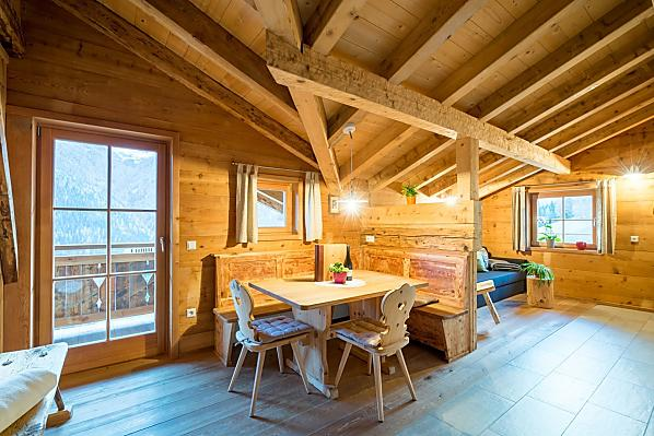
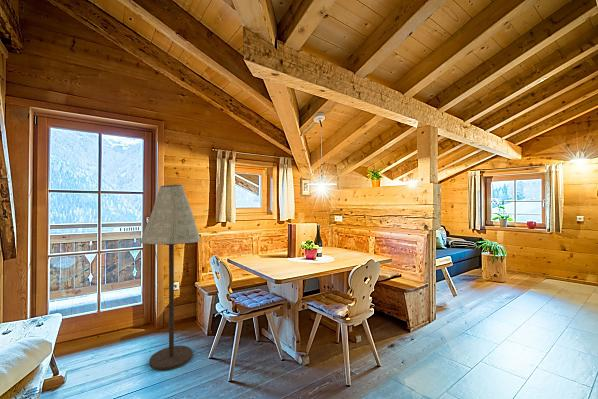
+ floor lamp (171, 271)
